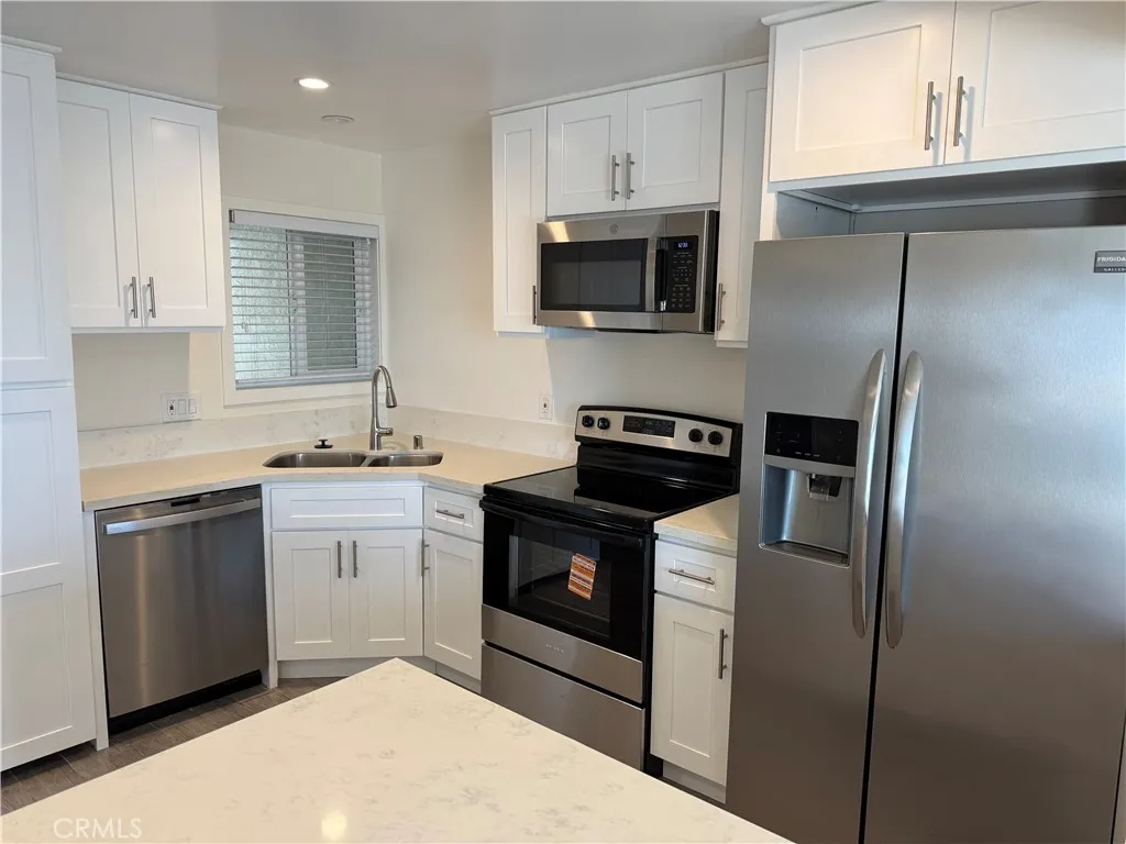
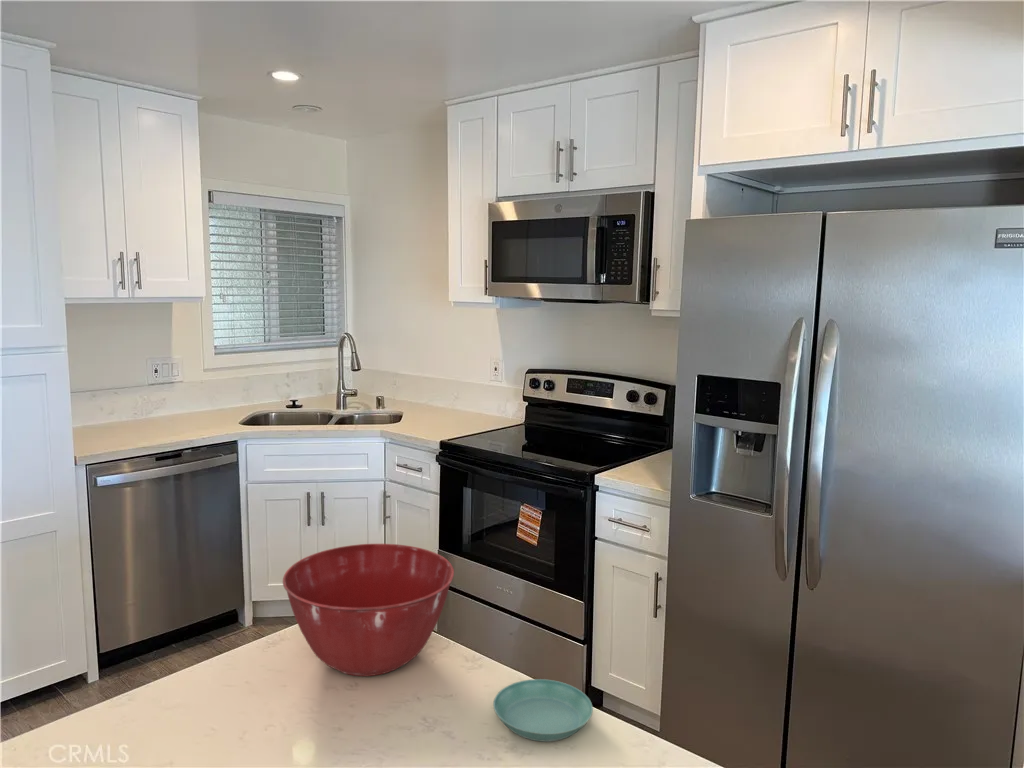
+ mixing bowl (370, 614)
+ saucer (542, 712)
